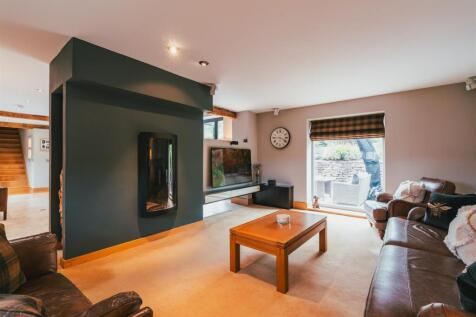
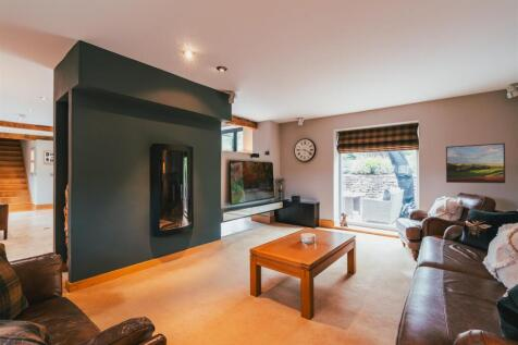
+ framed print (473, 163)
